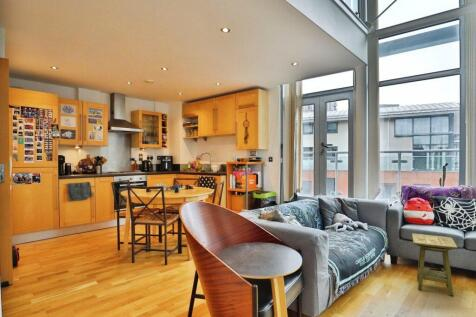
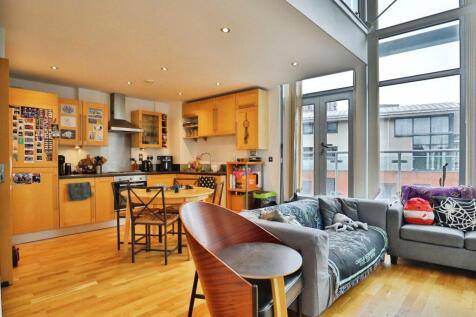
- side table (432, 268)
